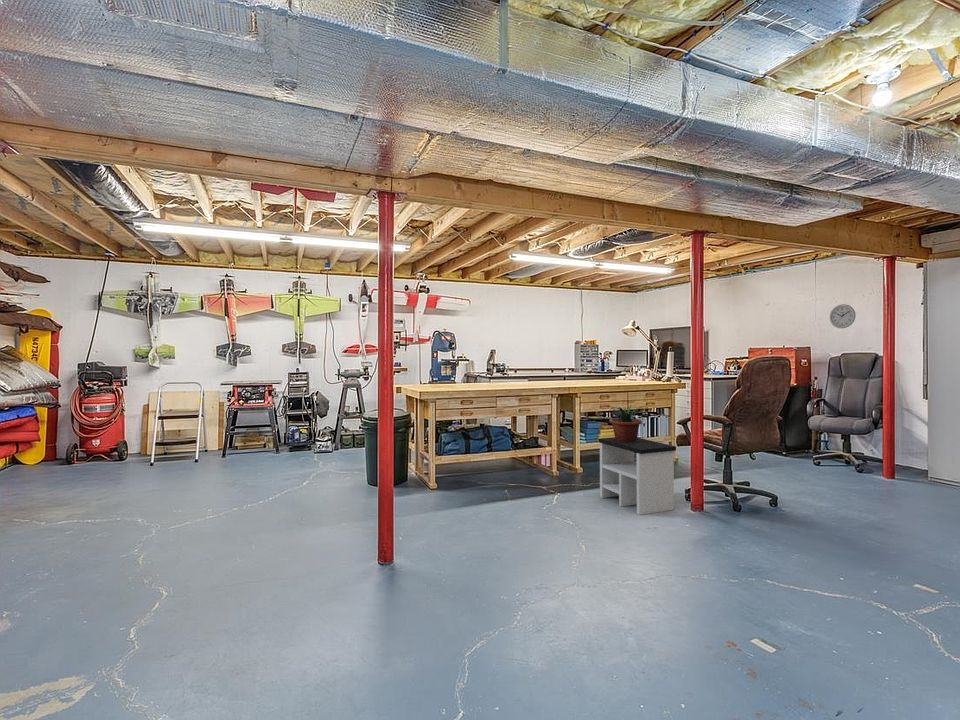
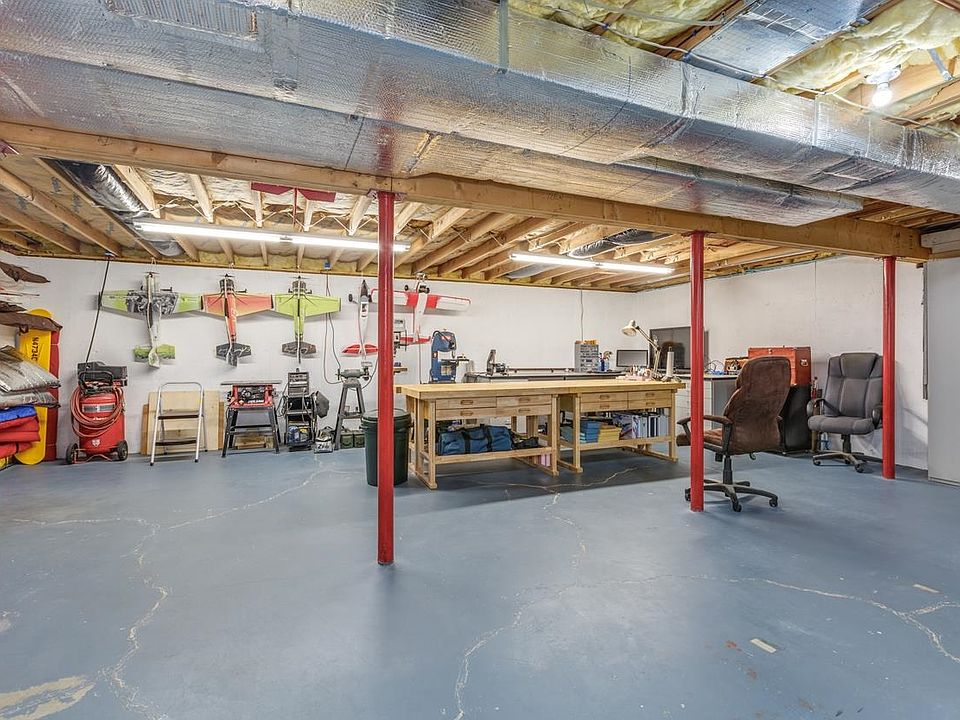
- potted plant (626, 423)
- side table (635, 472)
- wall clock (842, 316)
